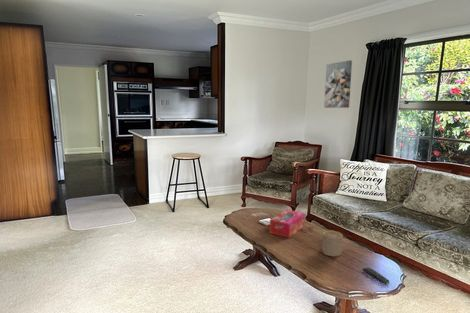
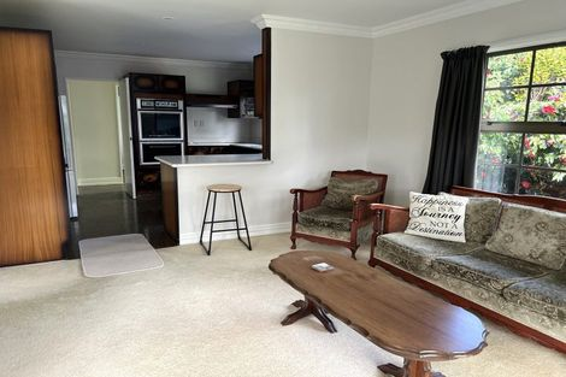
- tissue box (287, 222)
- cup (332, 243)
- remote control (376, 275)
- wall art (337, 85)
